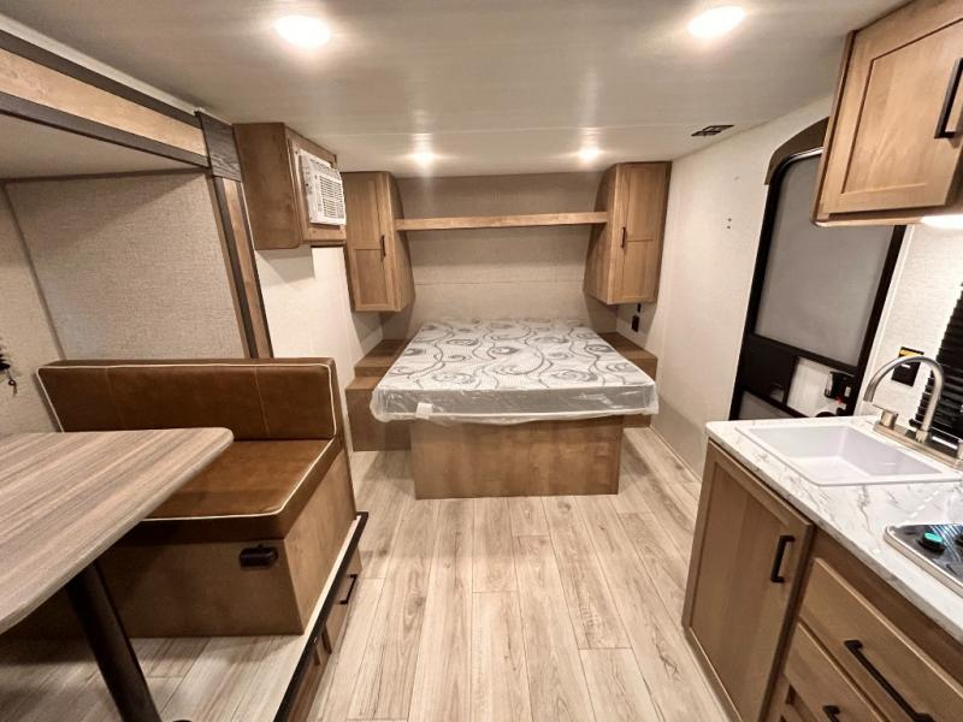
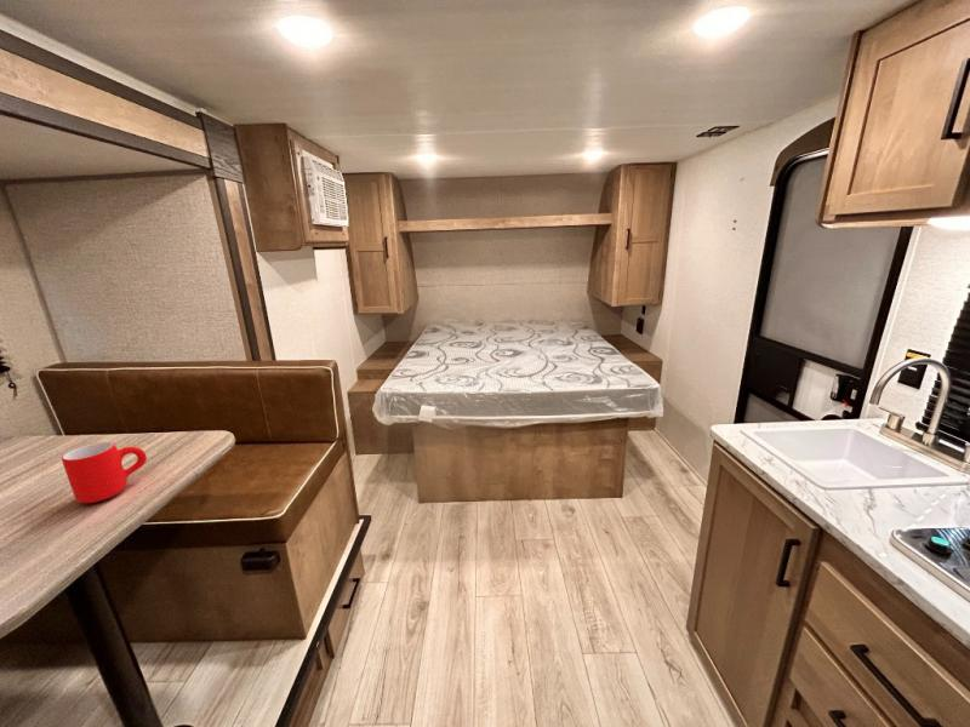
+ mug (109, 468)
